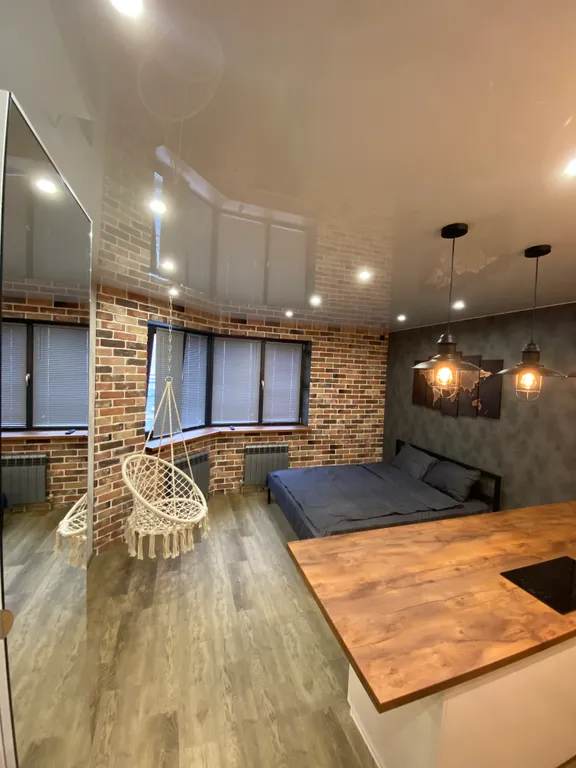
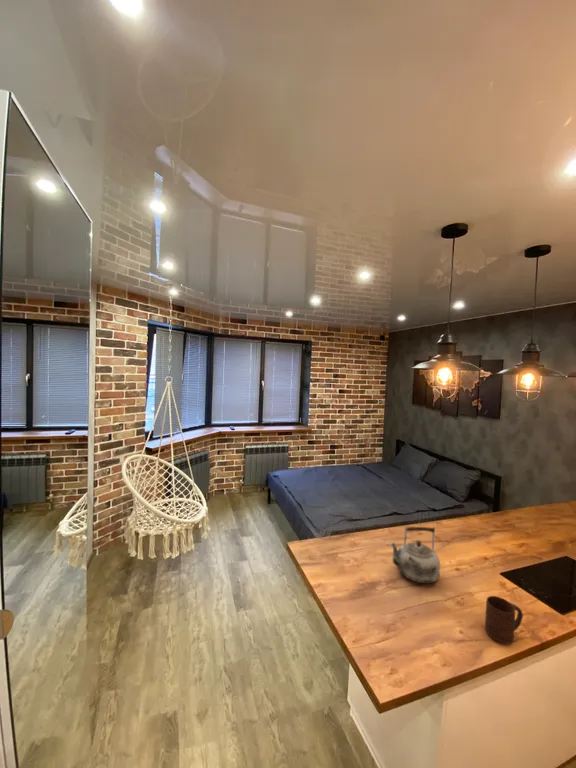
+ cup (502, 618)
+ kettle (413, 550)
